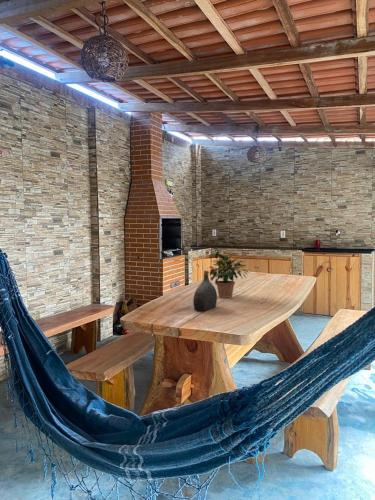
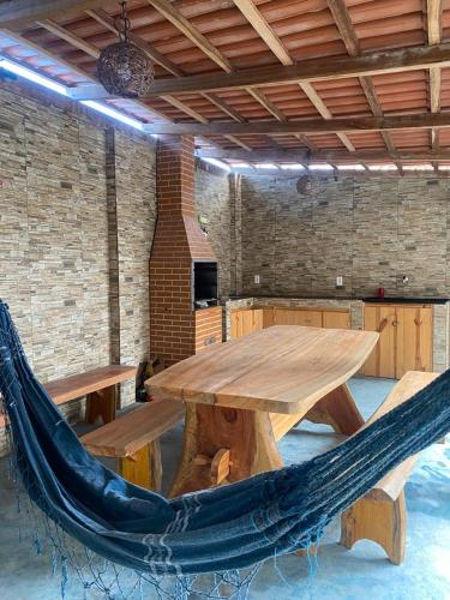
- potted plant (228, 273)
- water jug (205, 289)
